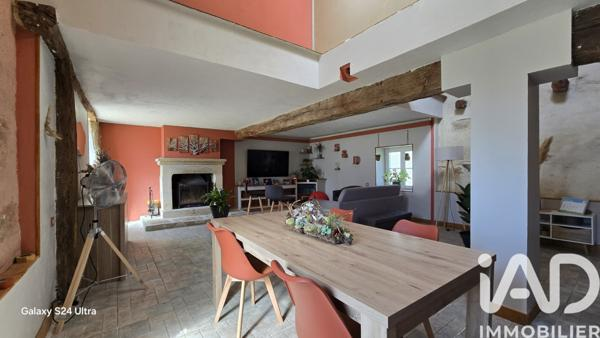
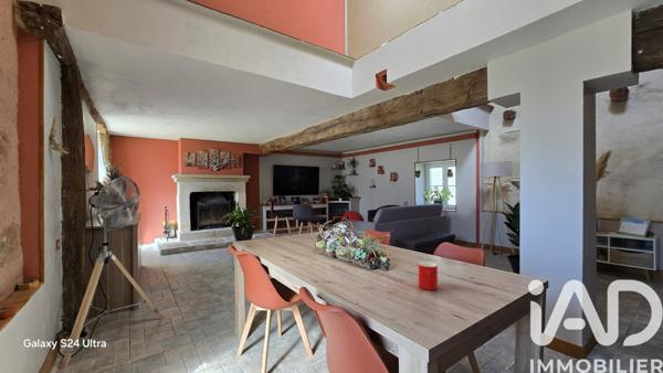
+ cup (428, 276)
